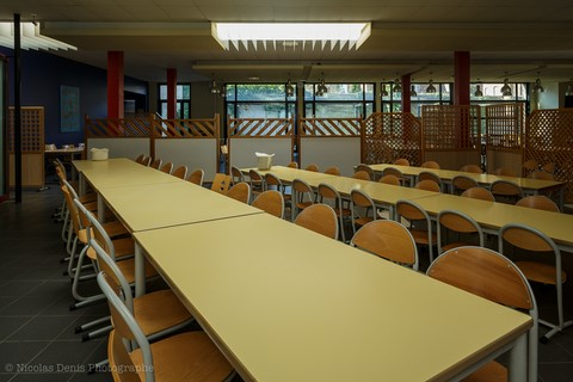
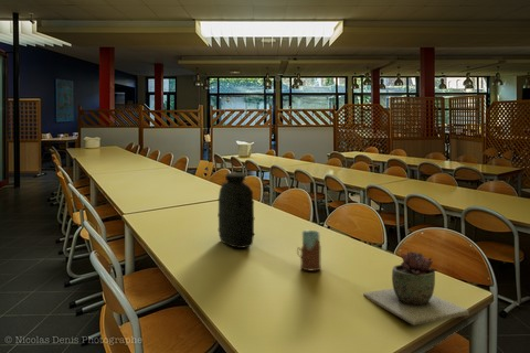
+ water jug (235, 208)
+ succulent plant (412, 278)
+ drinking glass (307, 249)
